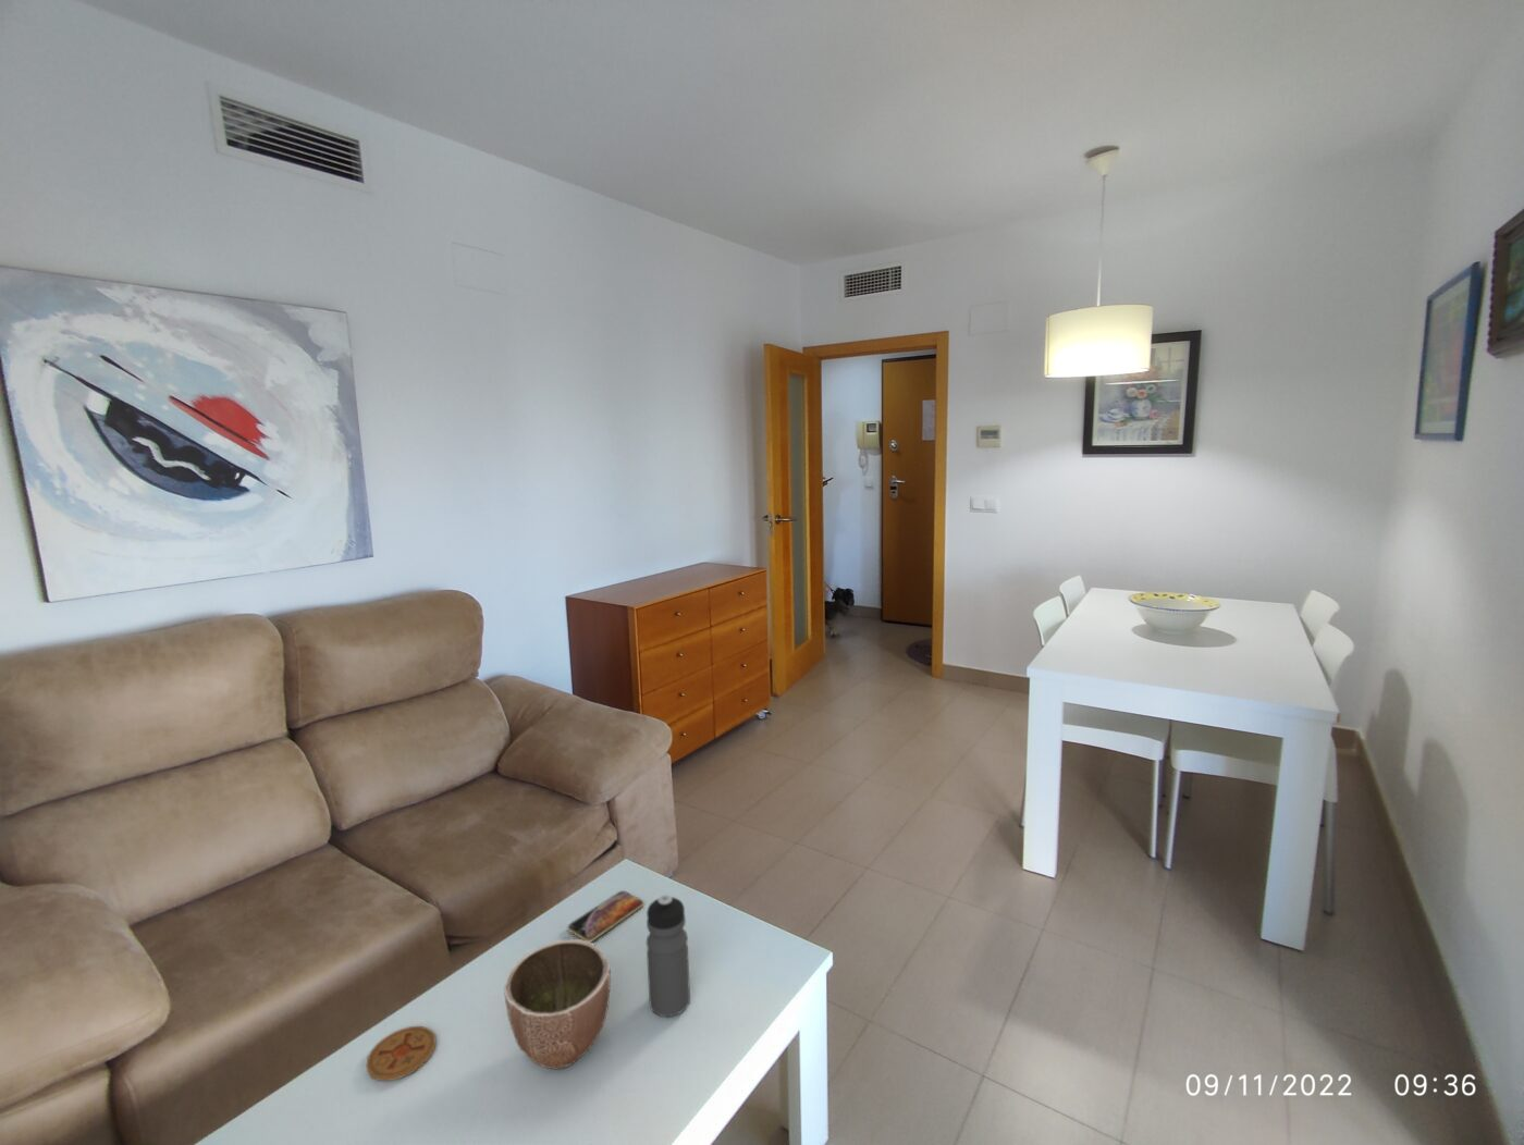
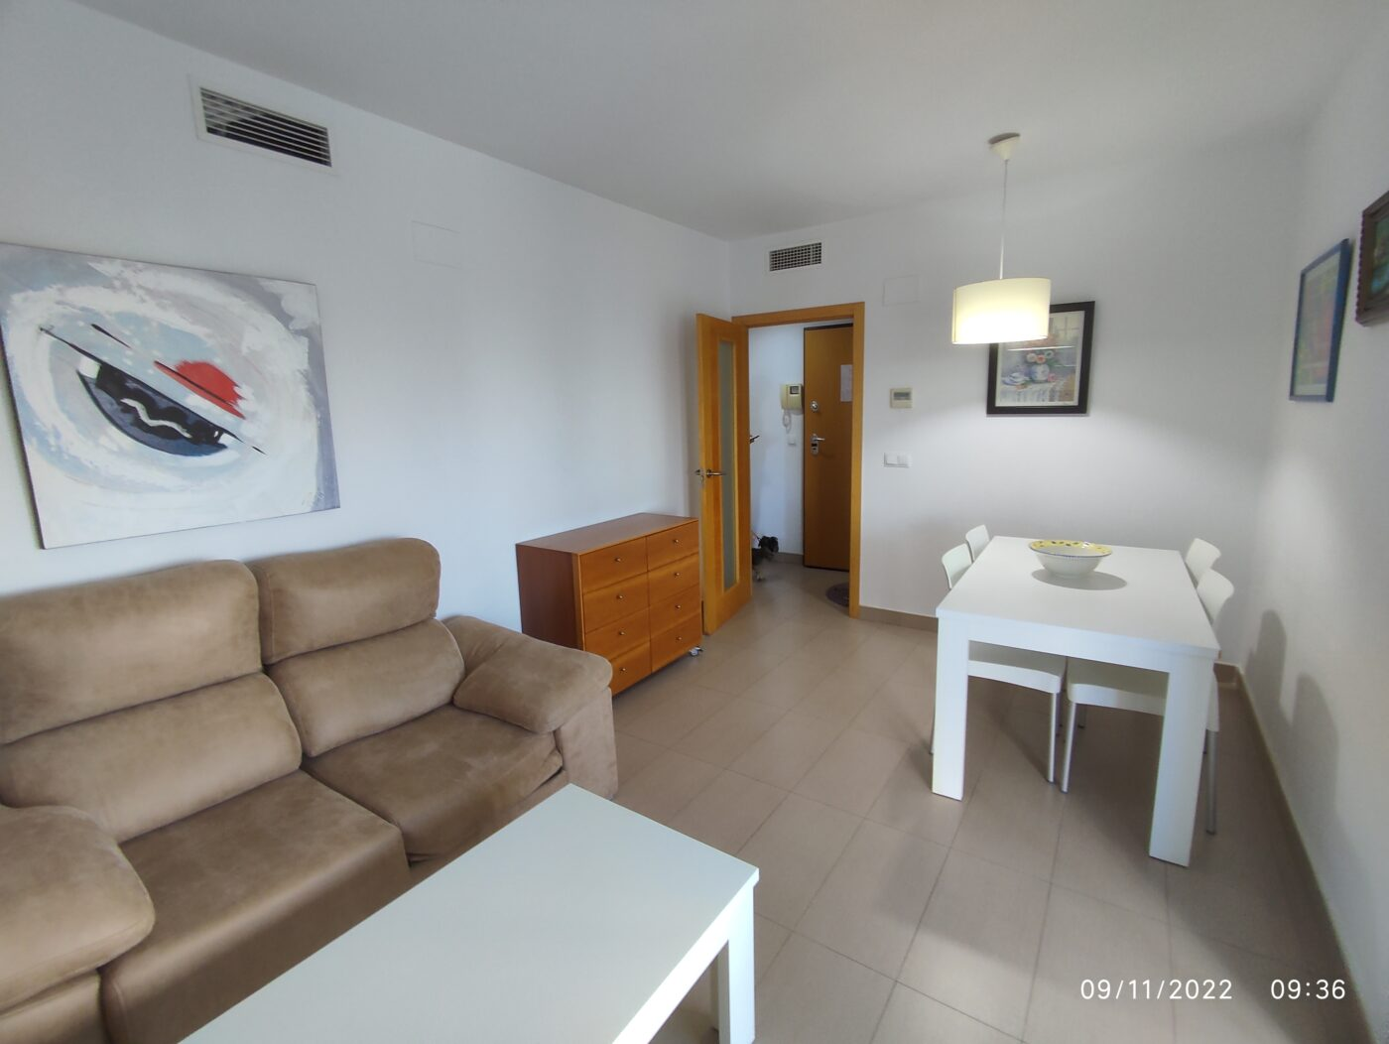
- decorative bowl (559, 1014)
- coaster (402, 1051)
- water bottle (668, 950)
- smartphone (606, 914)
